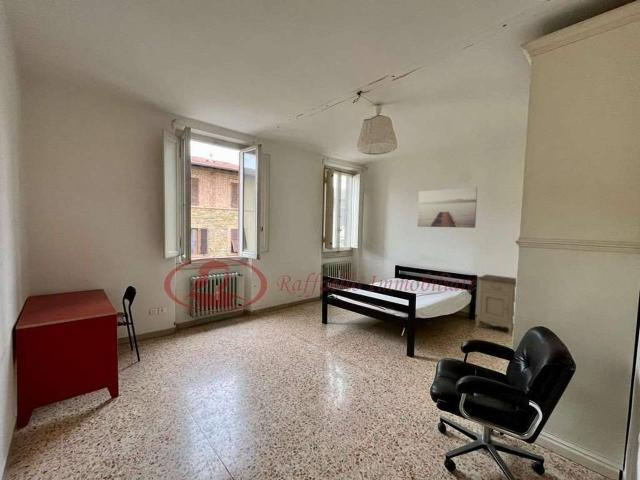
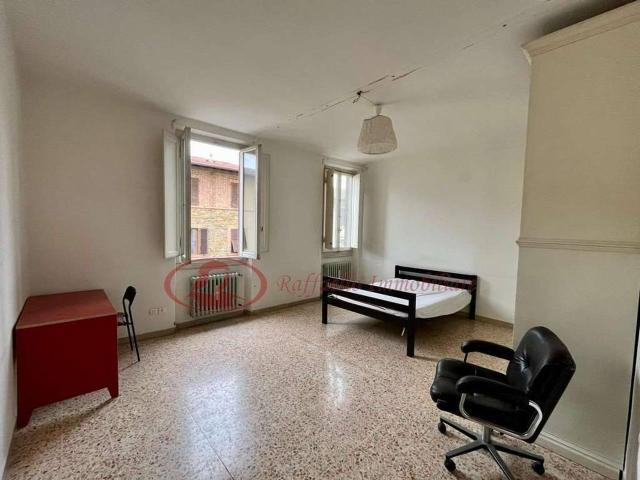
- nightstand (497, 303)
- wall art (445, 208)
